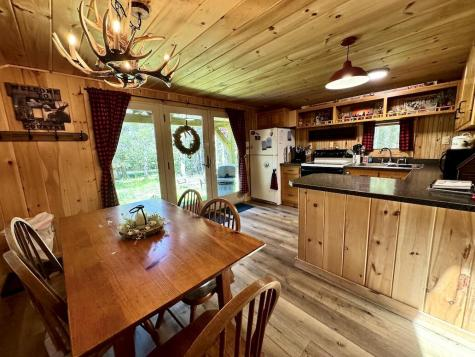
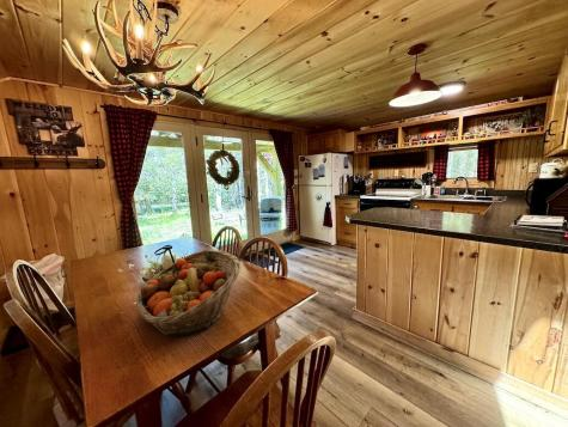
+ fruit basket (190, 287)
